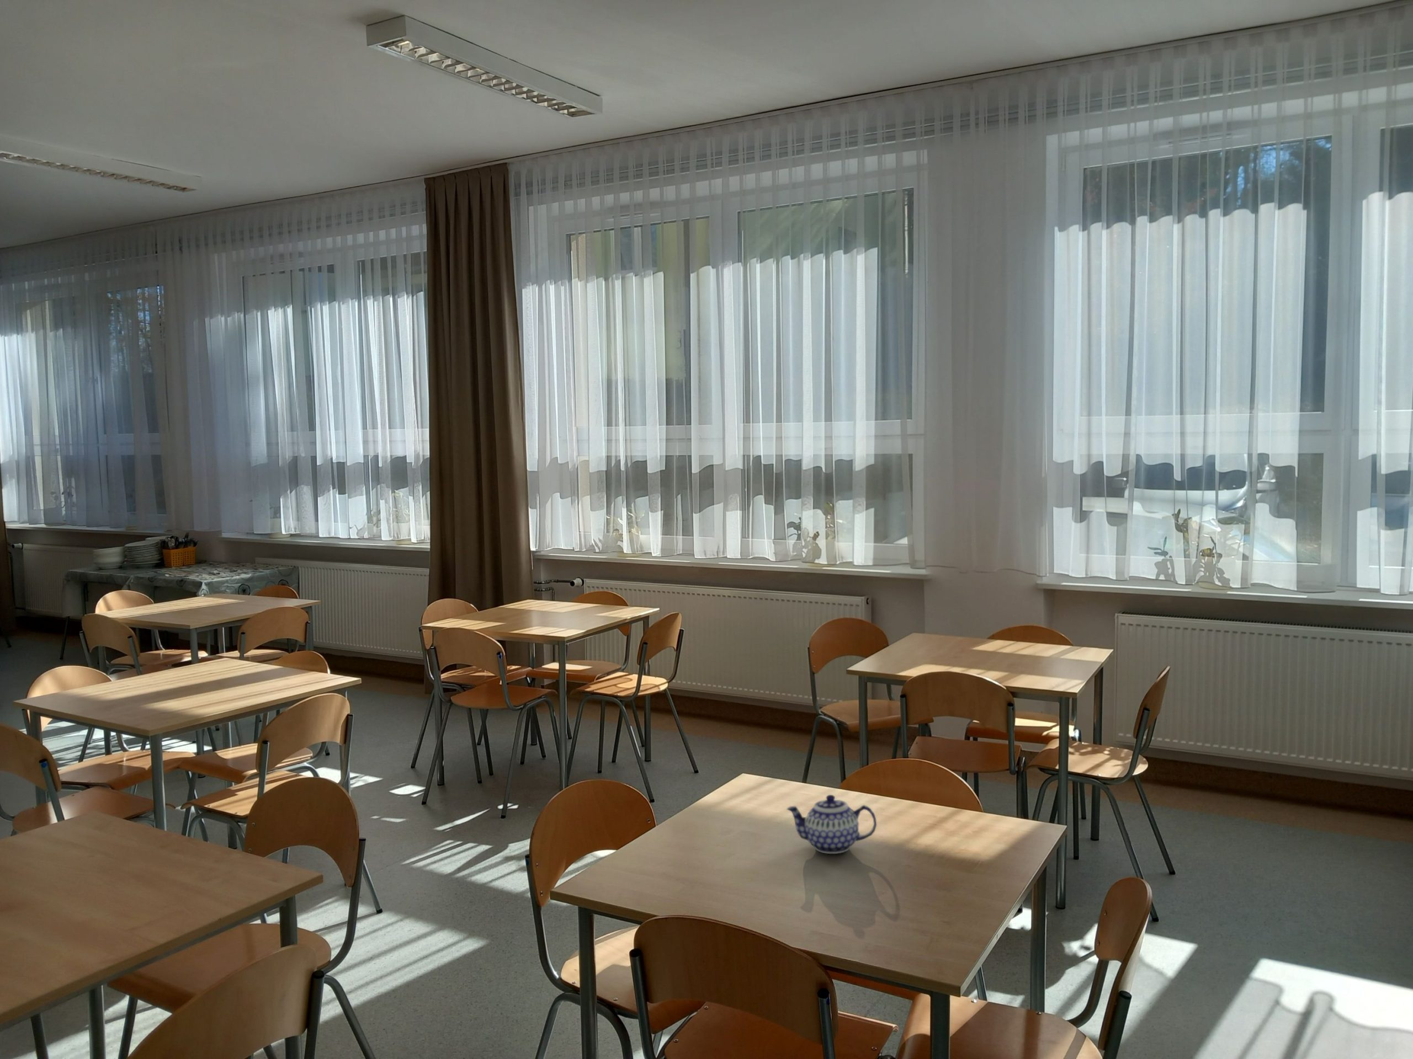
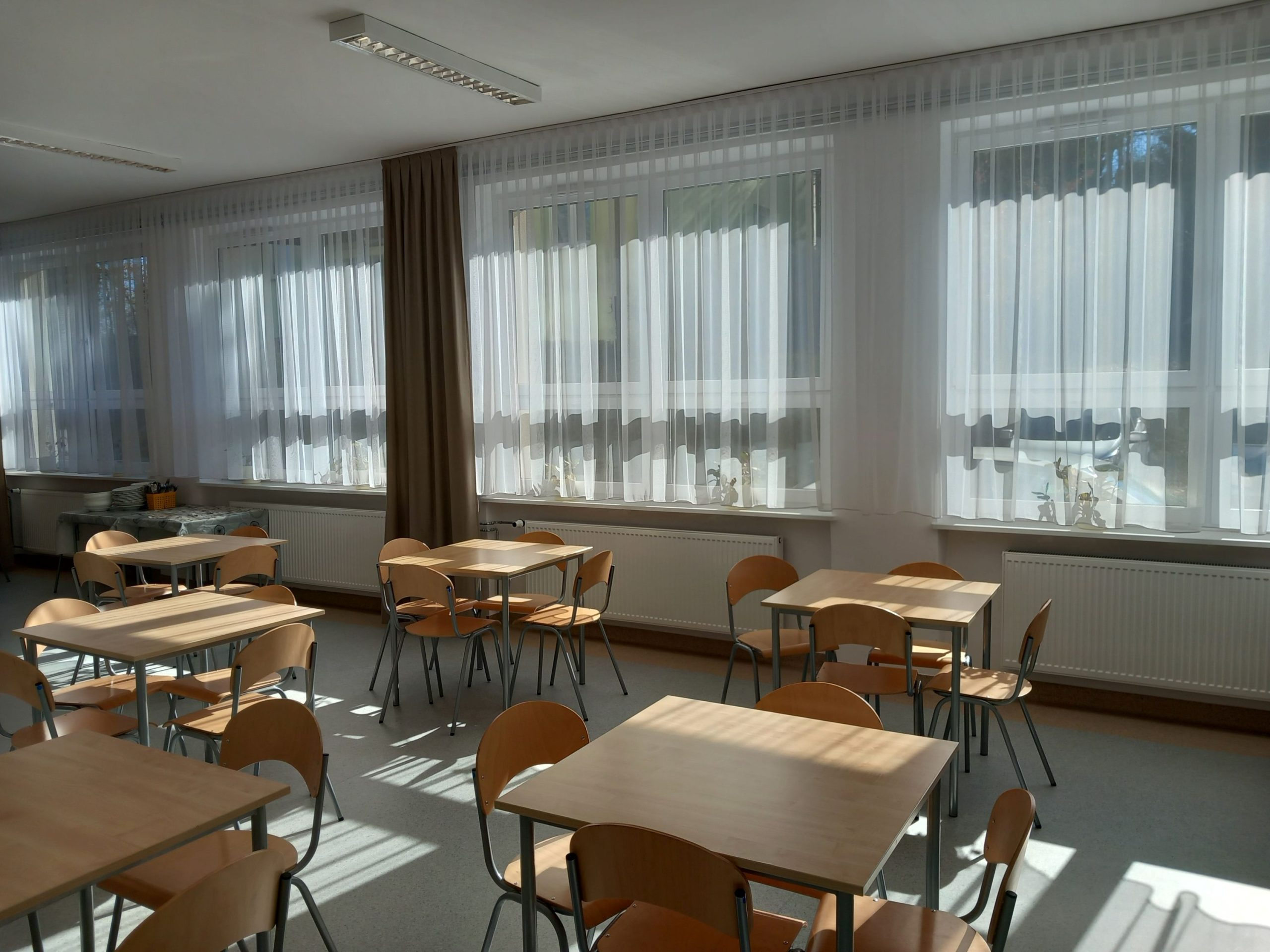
- teapot (831, 821)
